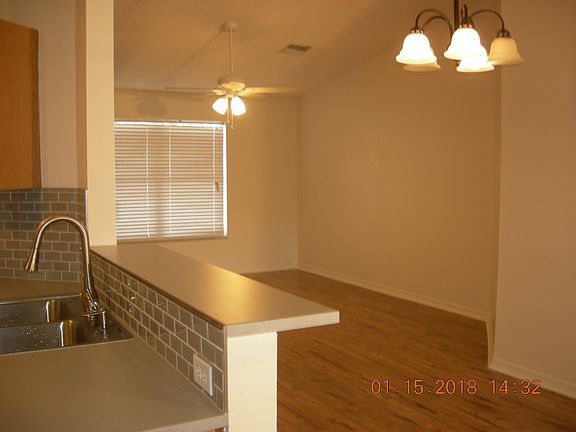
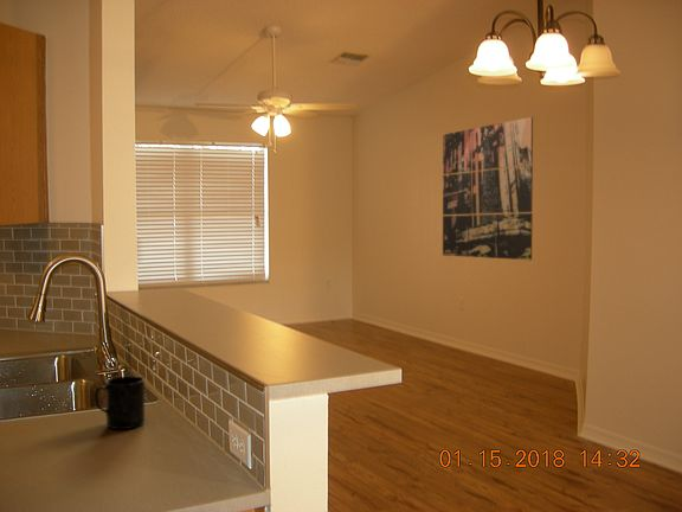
+ wall art (483, 192)
+ mug (120, 403)
